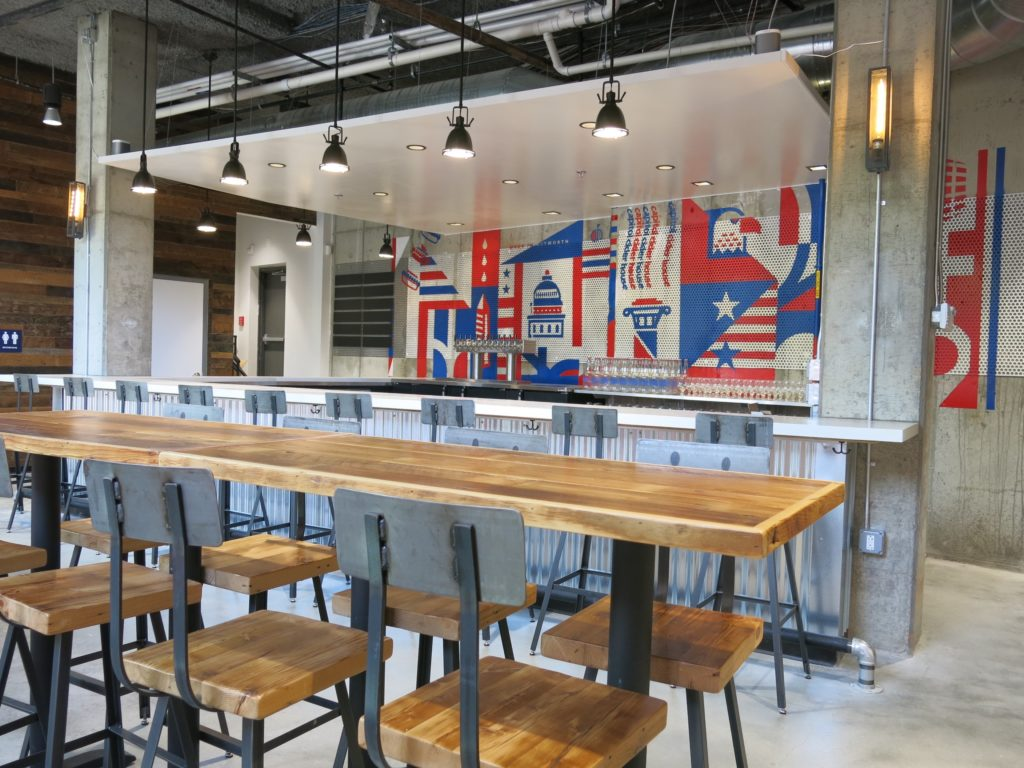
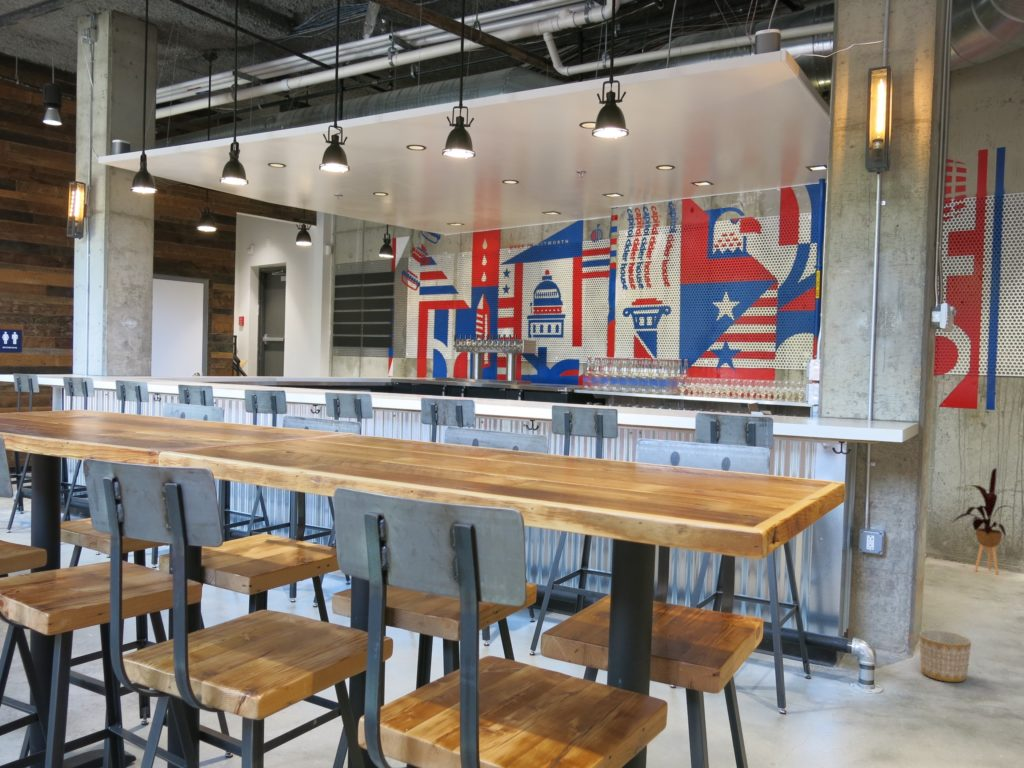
+ house plant (982, 519)
+ planter (944, 656)
